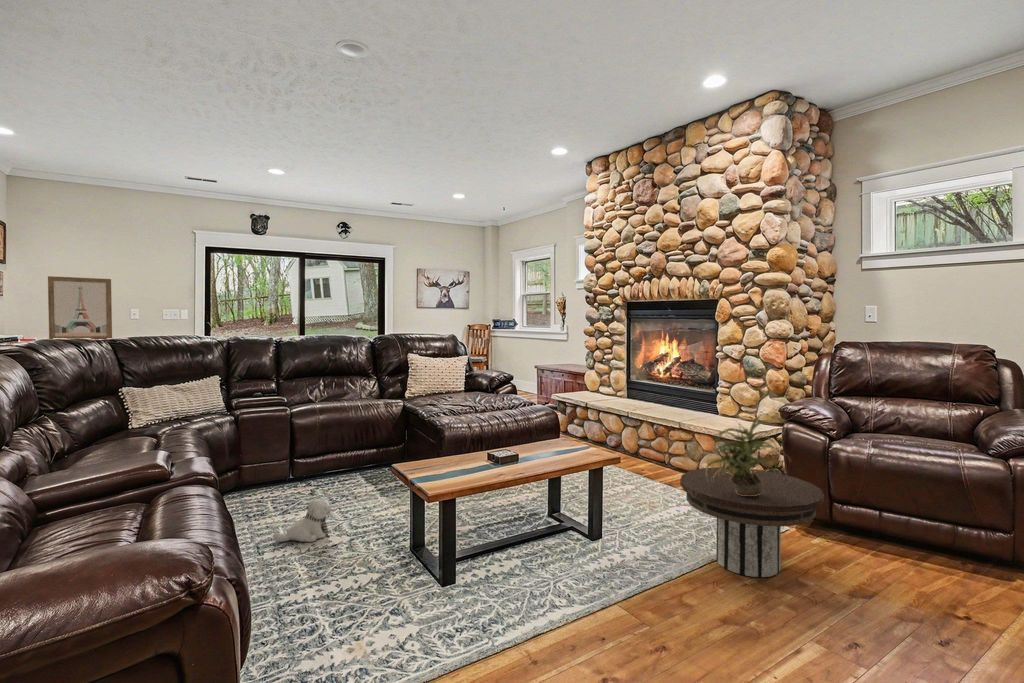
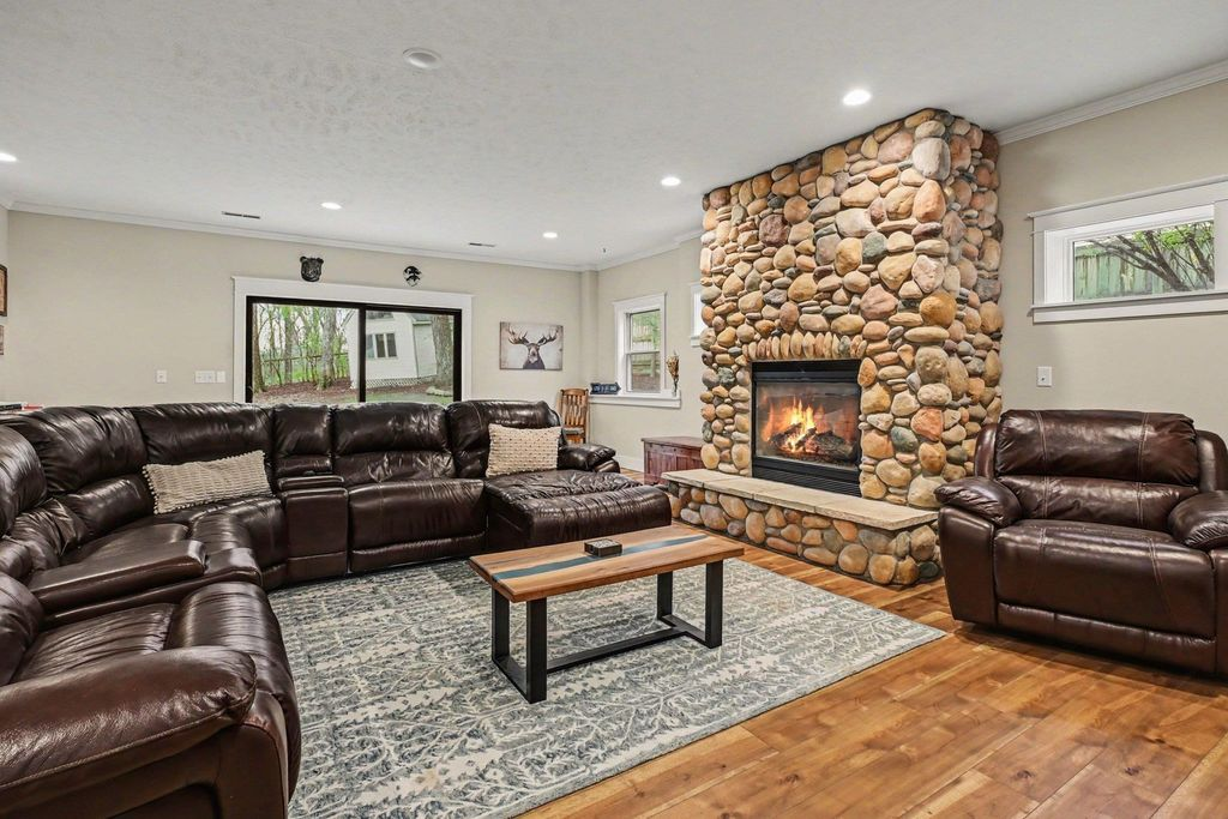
- side table (747, 523)
- wall art (80, 309)
- plush toy (303, 519)
- potted plant (747, 455)
